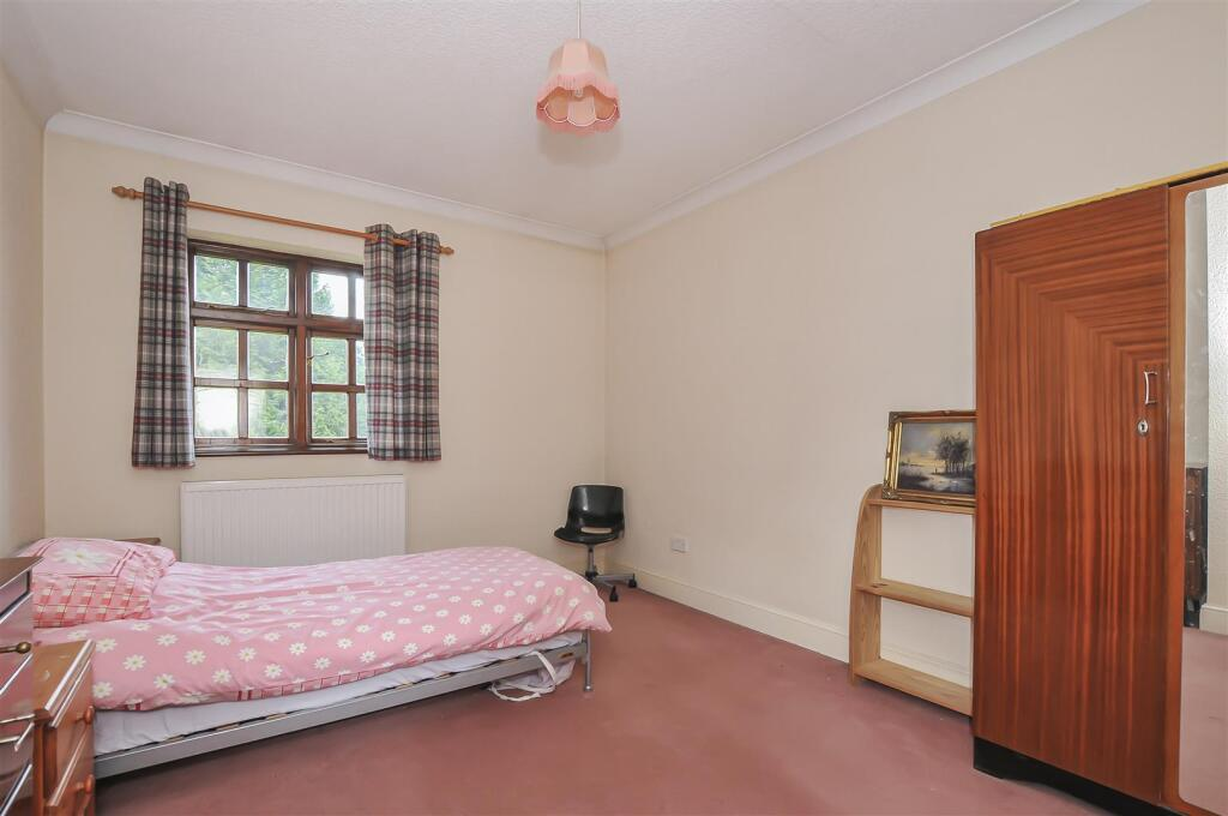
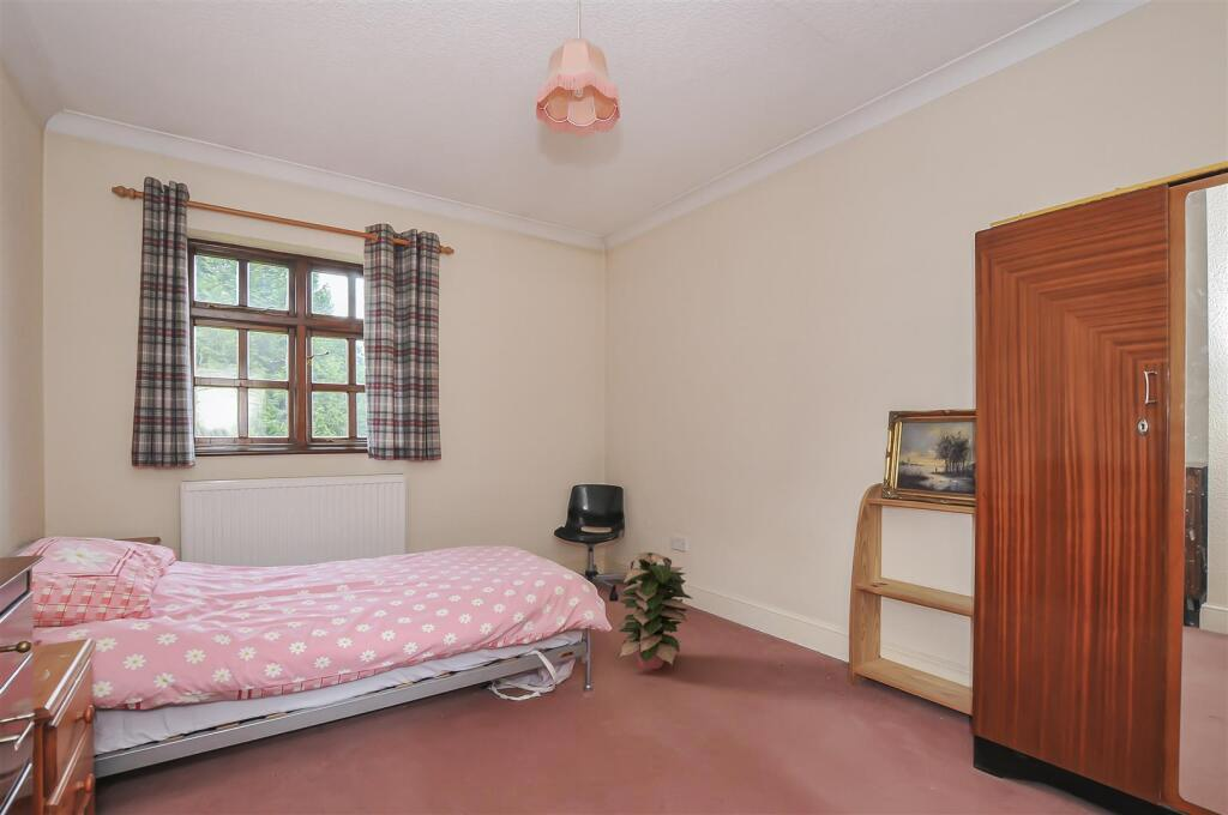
+ decorative plant (652, 609)
